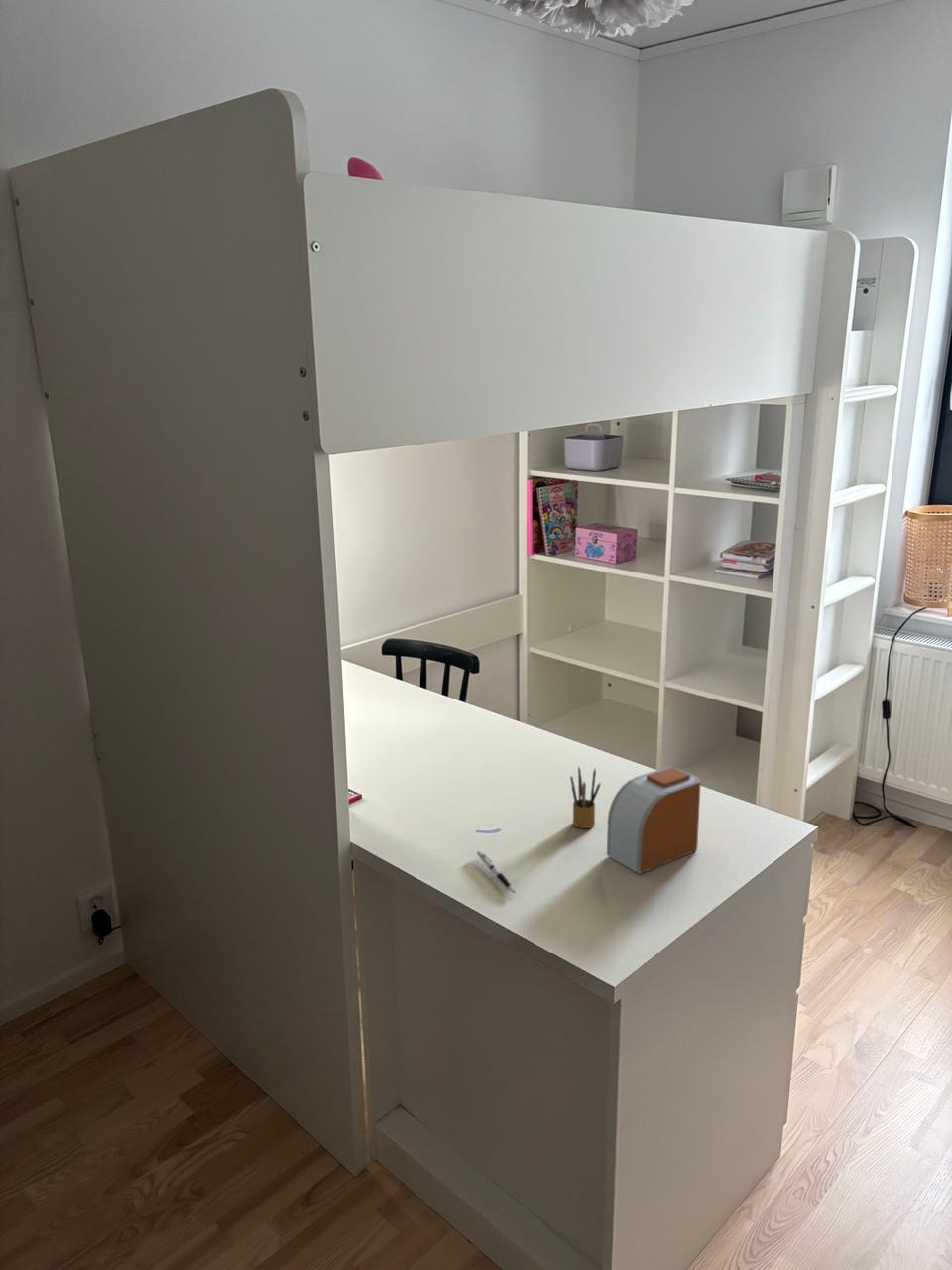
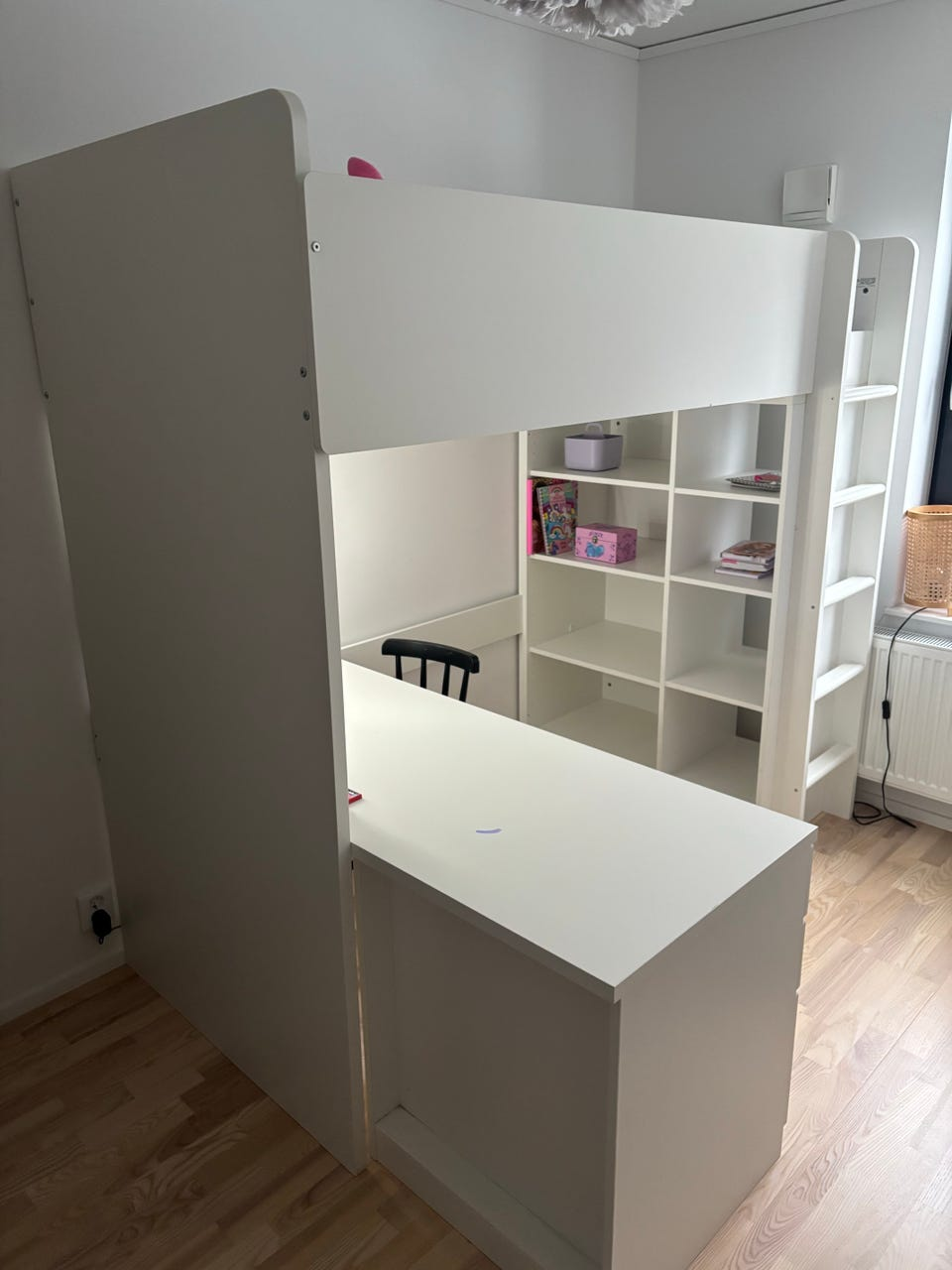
- pen (496, 871)
- alarm clock (654, 815)
- pencil box (585, 799)
